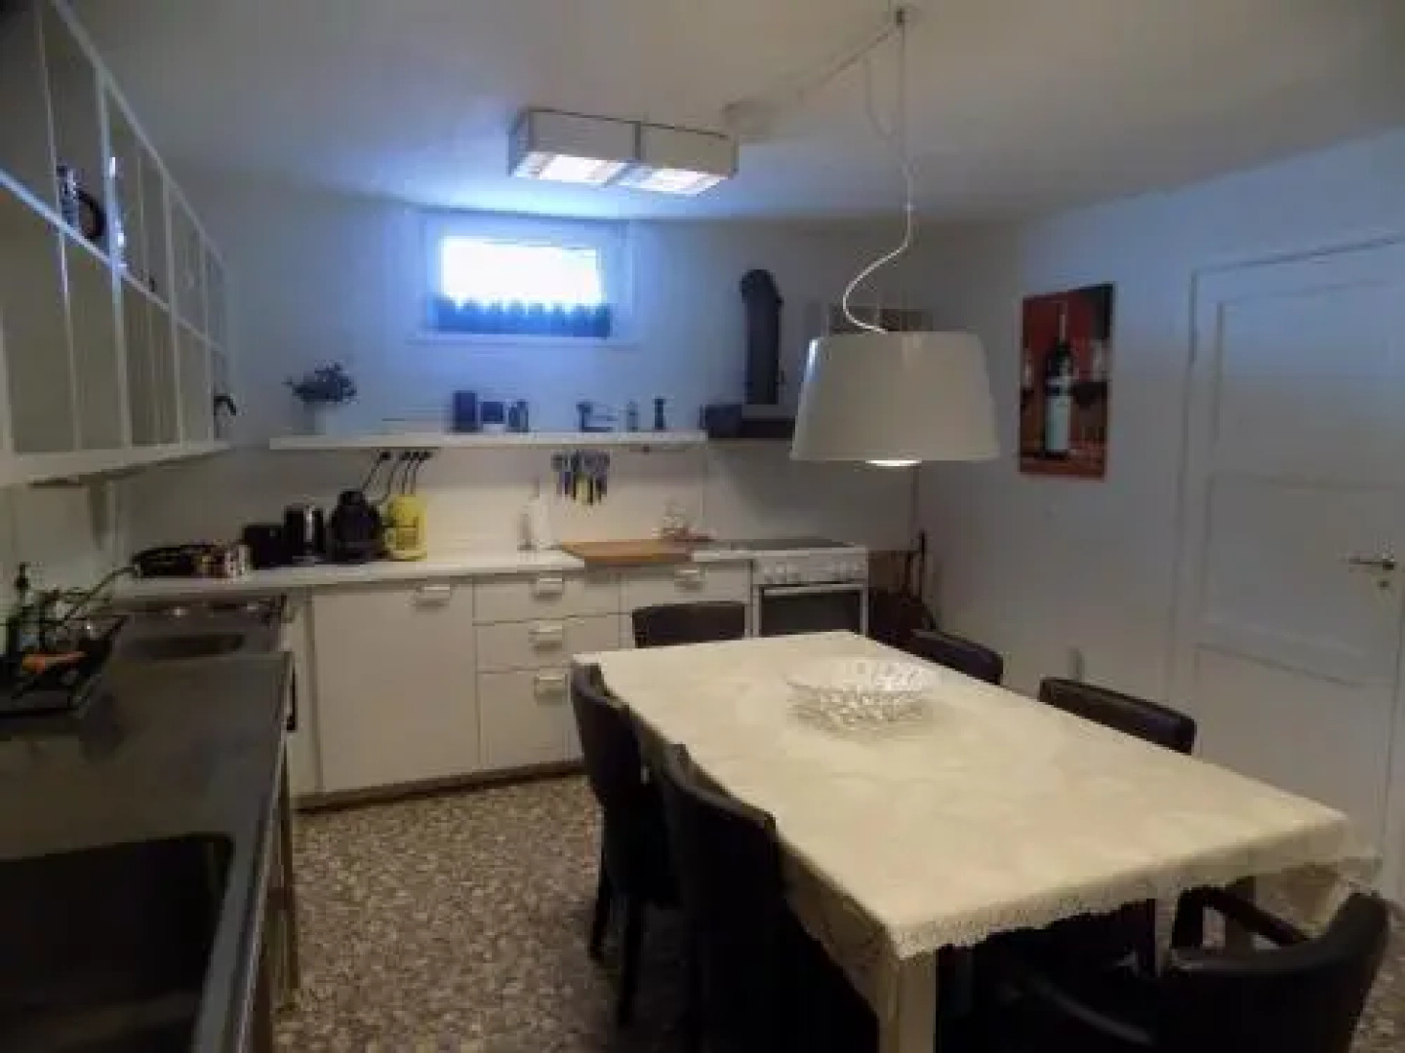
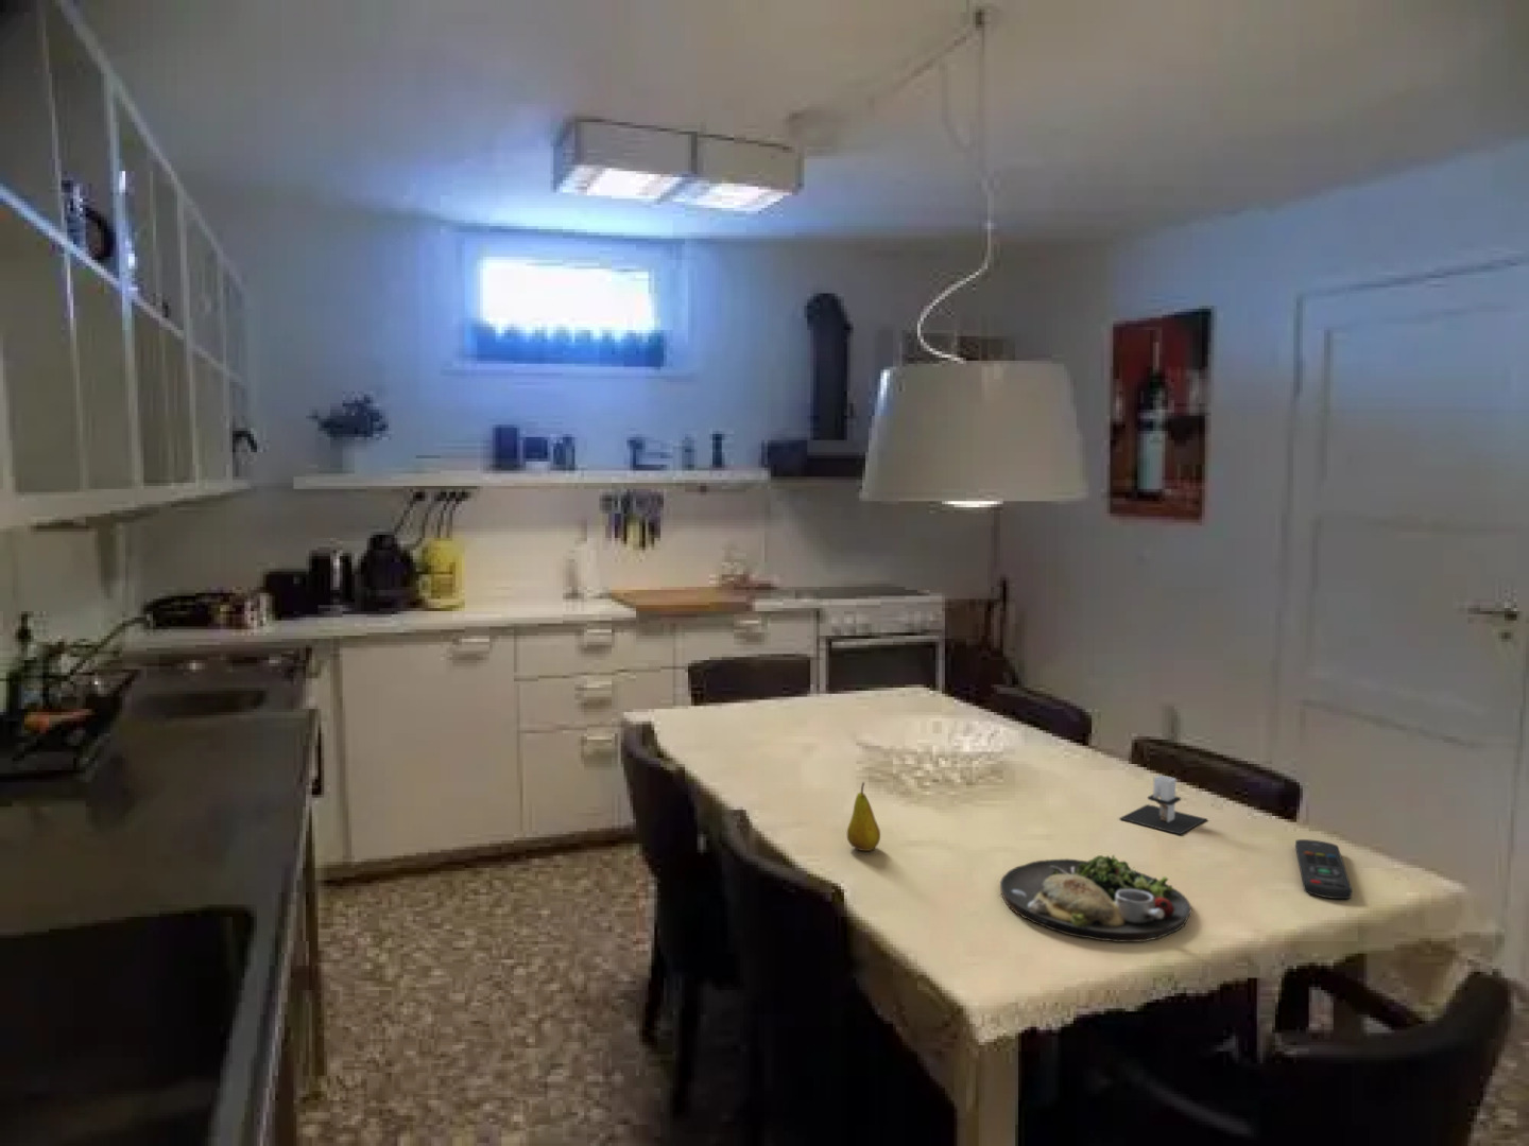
+ architectural model (1164, 798)
+ fruit (863, 815)
+ remote control (1321, 866)
+ dinner plate (1093, 882)
